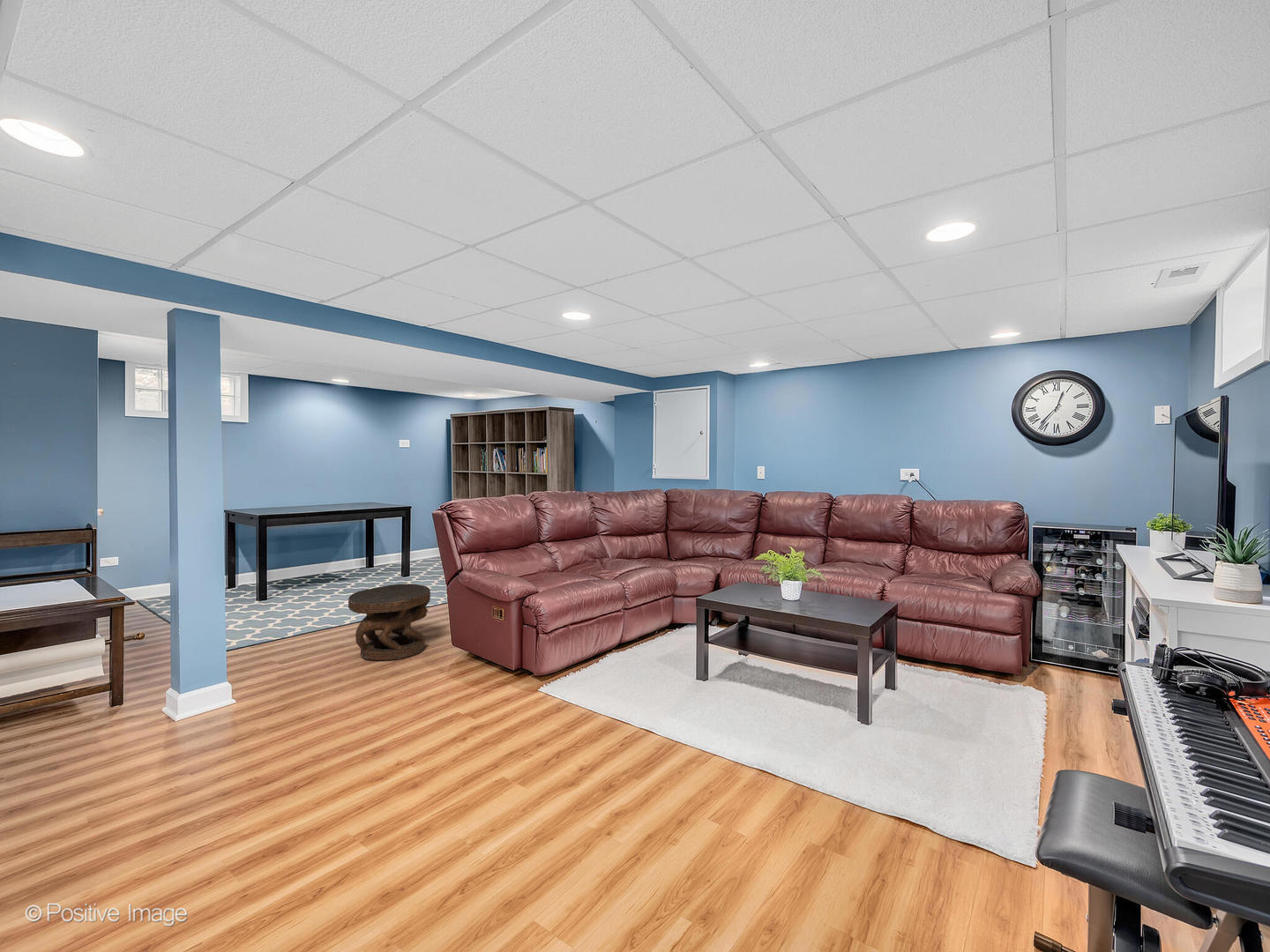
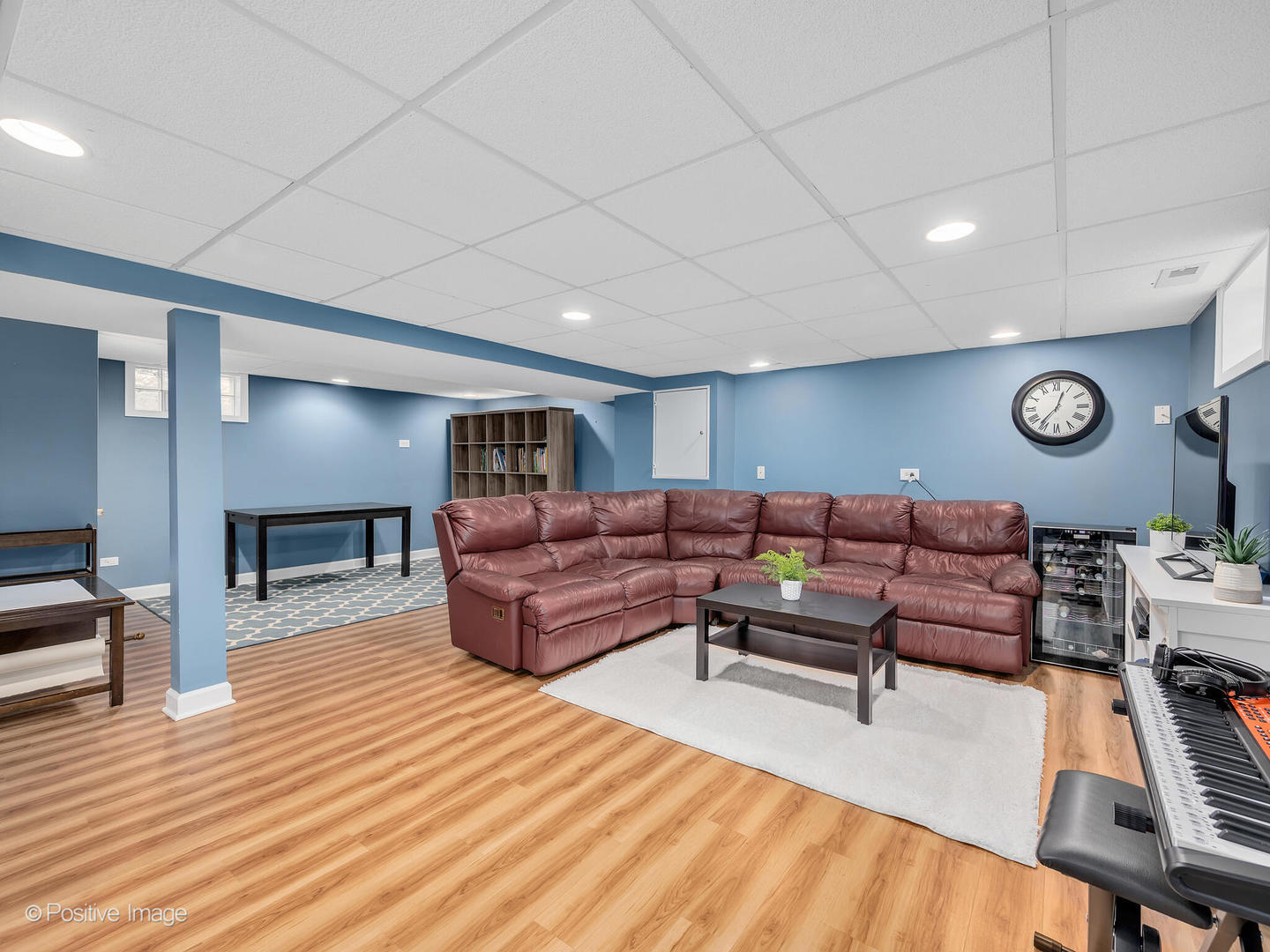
- side table (392, 621)
